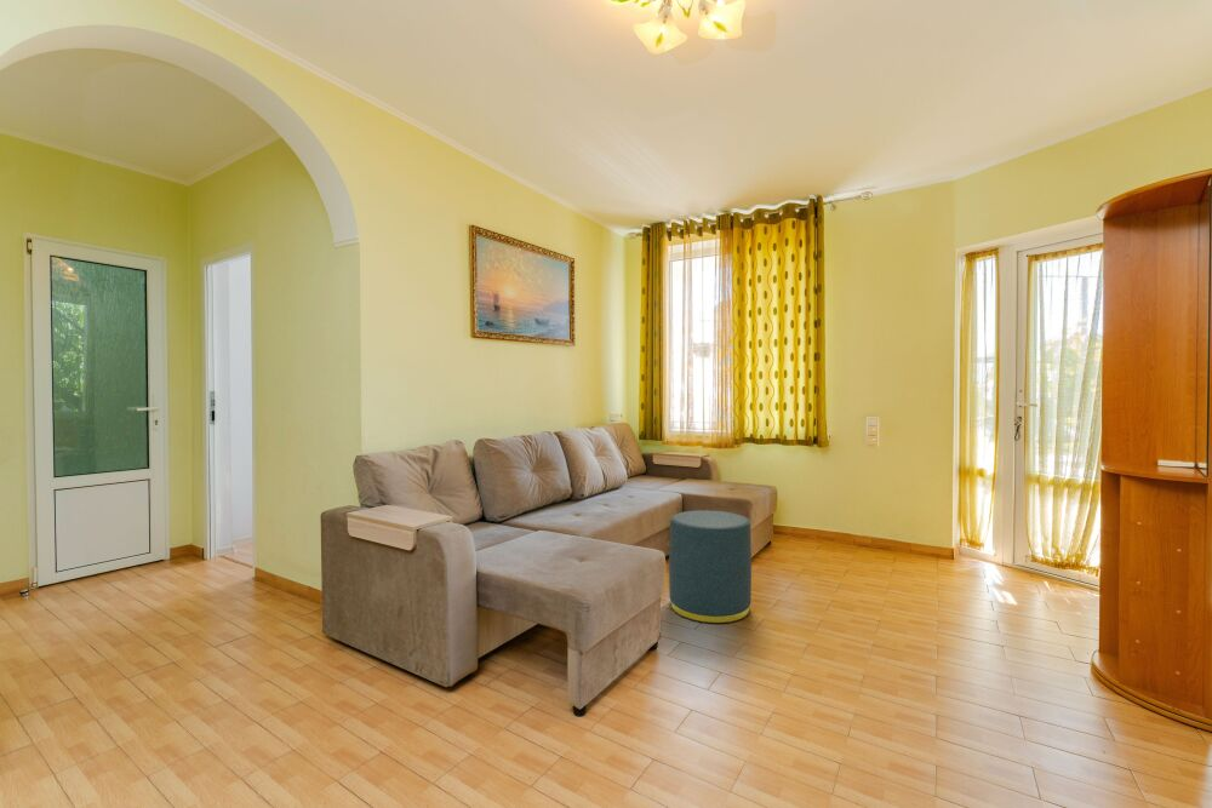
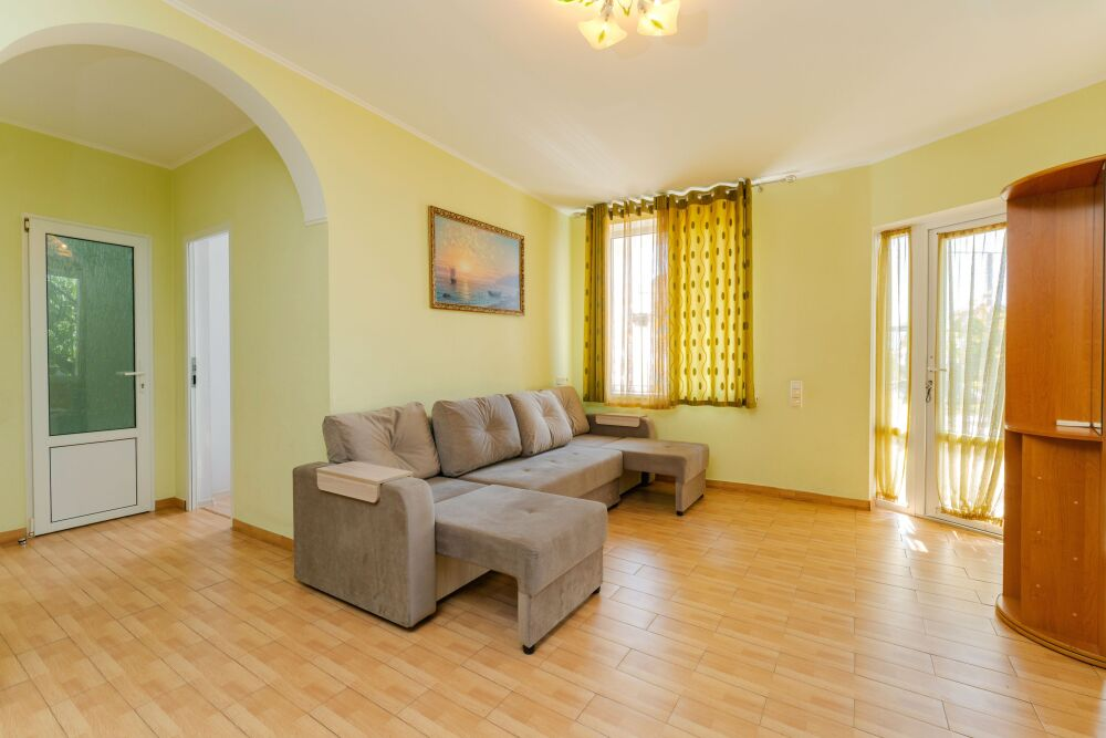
- ottoman (709, 562)
